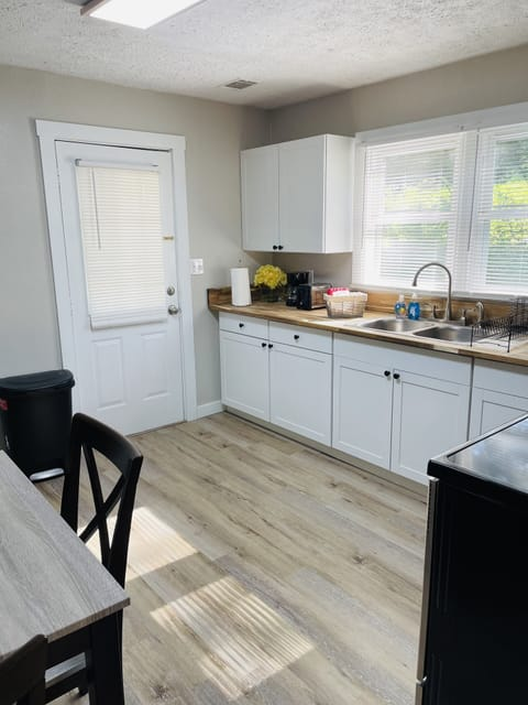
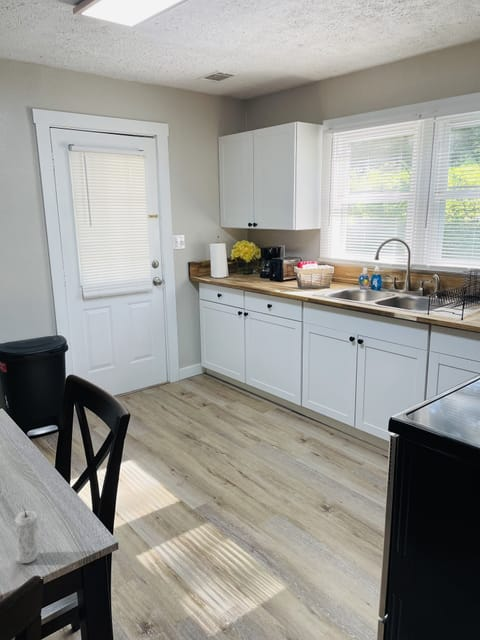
+ candle (27, 531)
